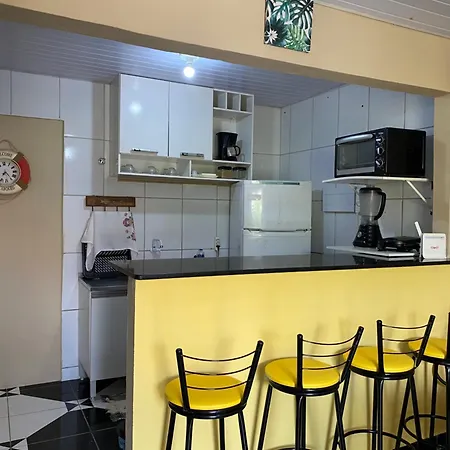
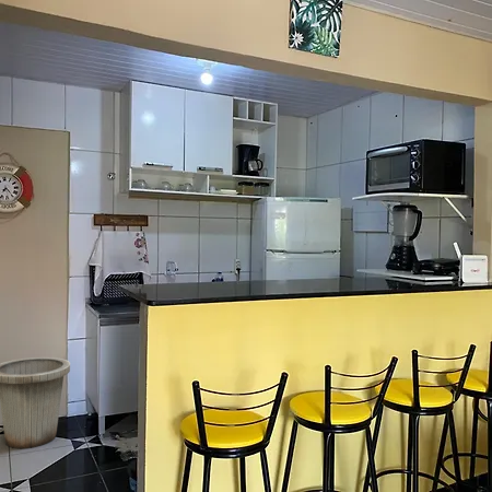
+ trash can (31, 402)
